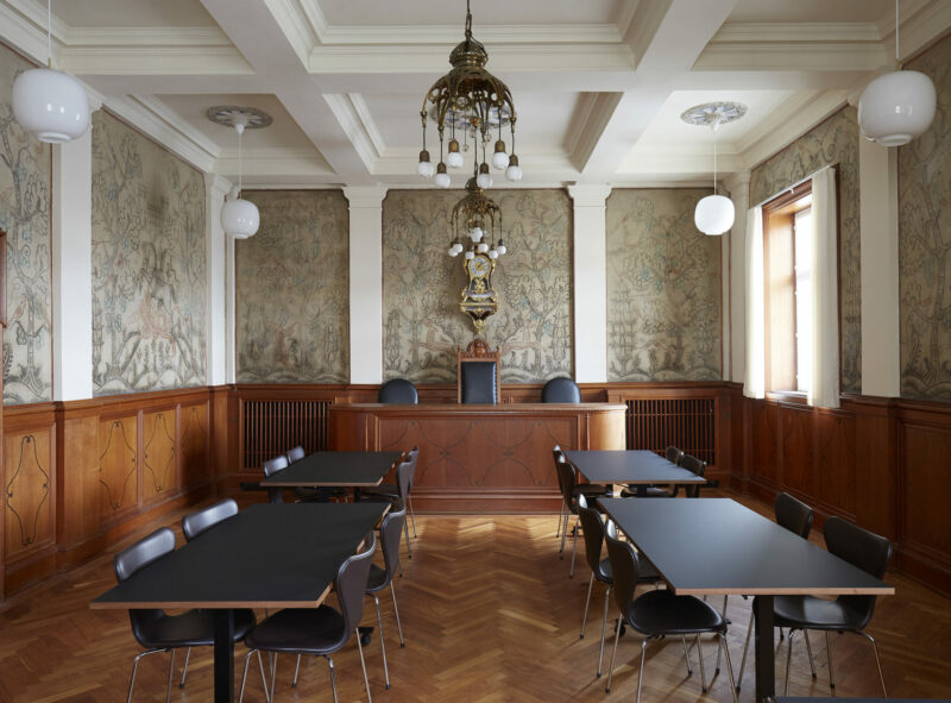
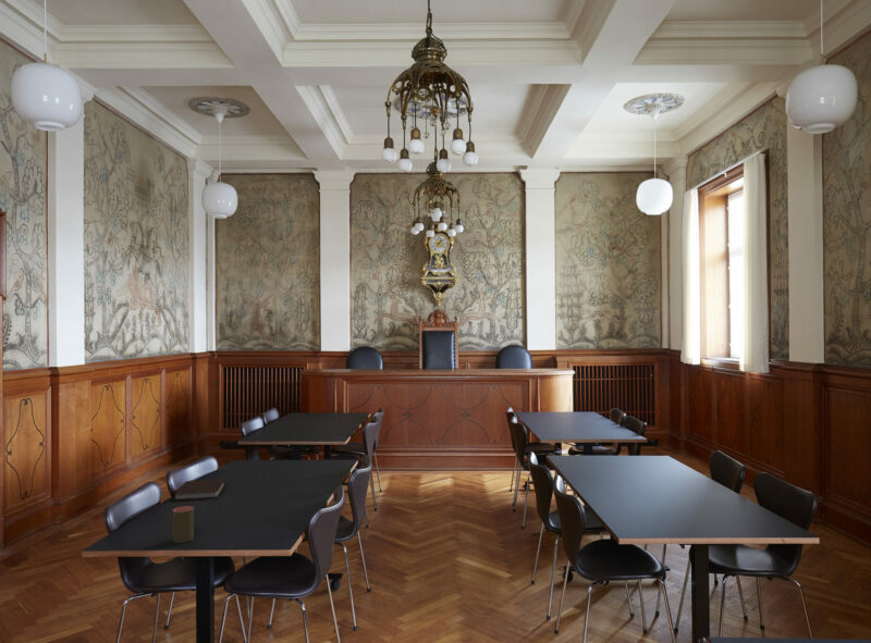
+ cup (183, 523)
+ notebook (200, 489)
